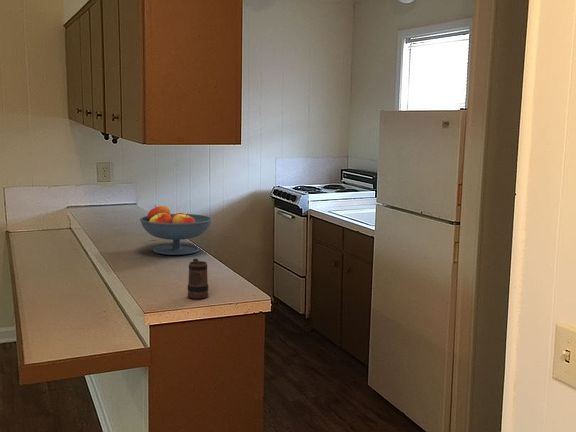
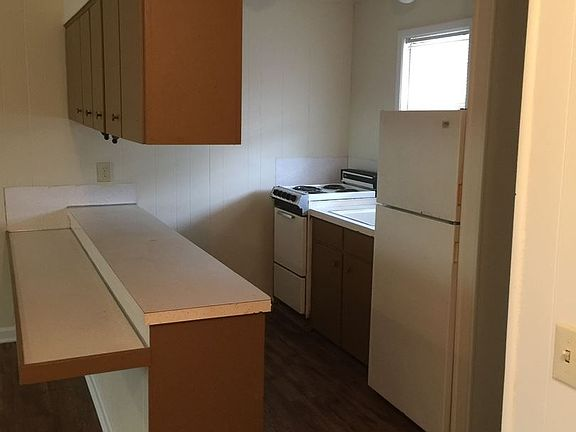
- mug (197, 278)
- fruit bowl (176, 228)
